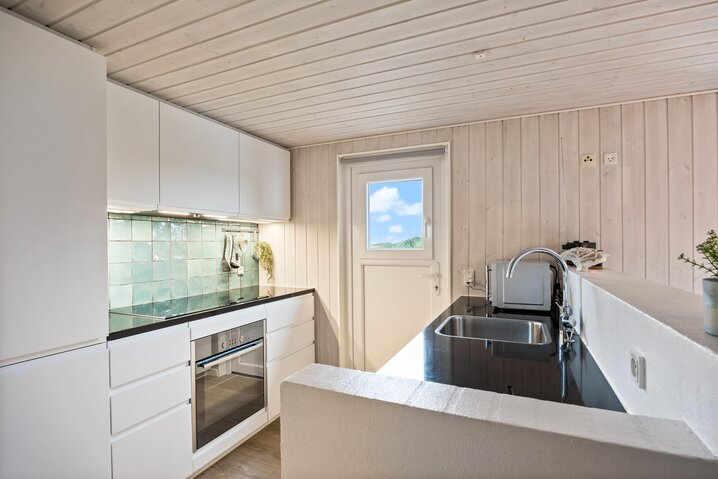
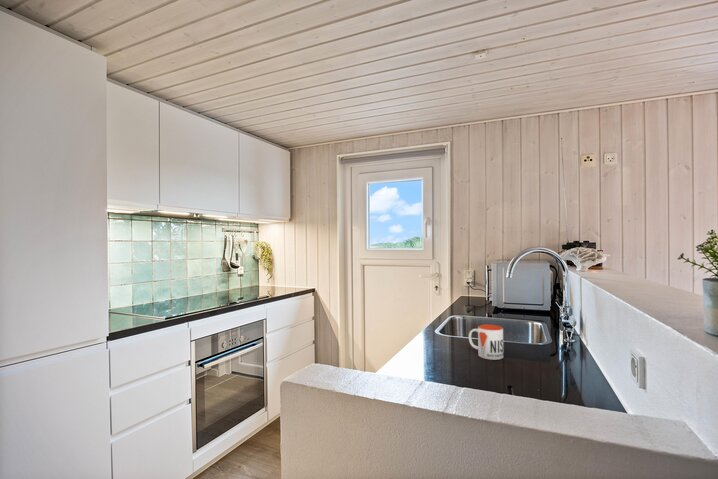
+ mug (485, 340)
